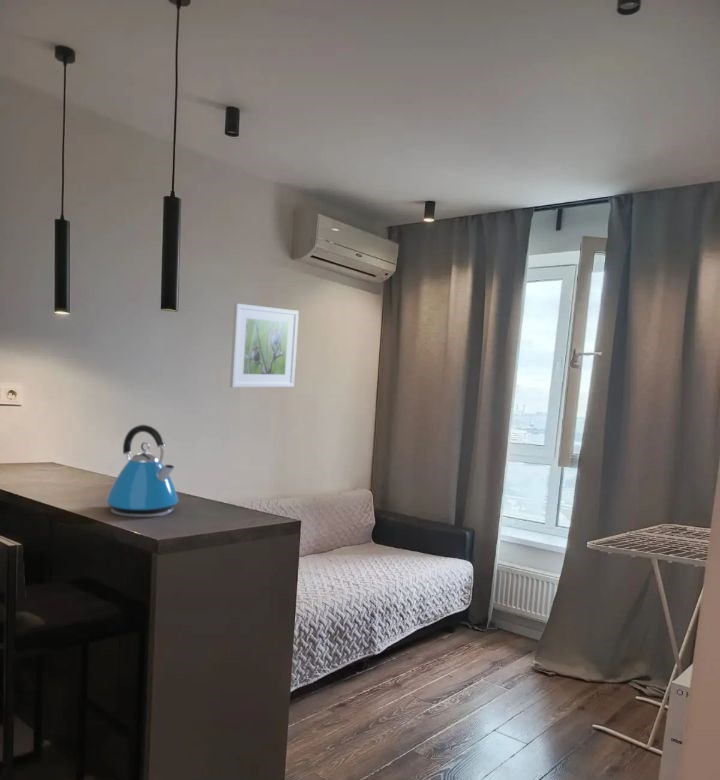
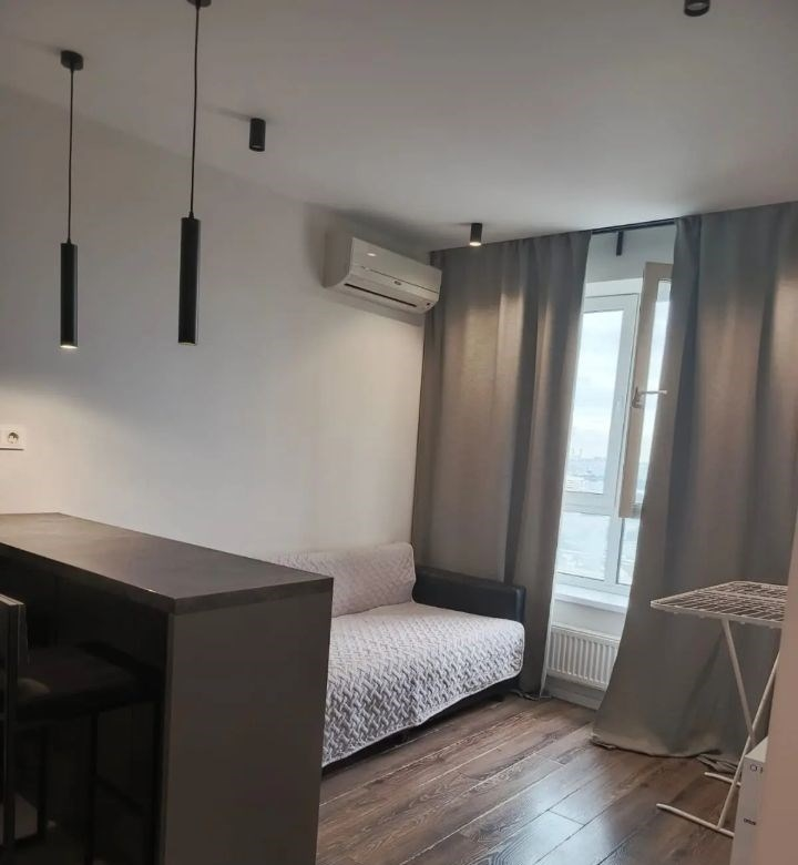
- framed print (265, 347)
- kettle (142, 467)
